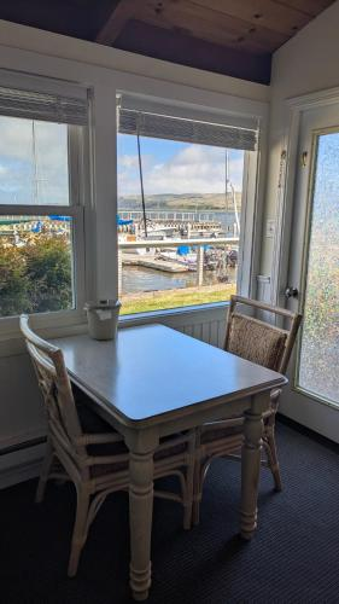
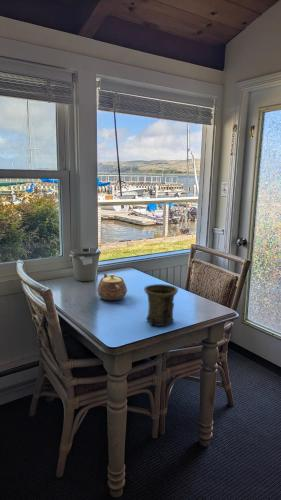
+ mug (161, 305)
+ teapot (111, 285)
